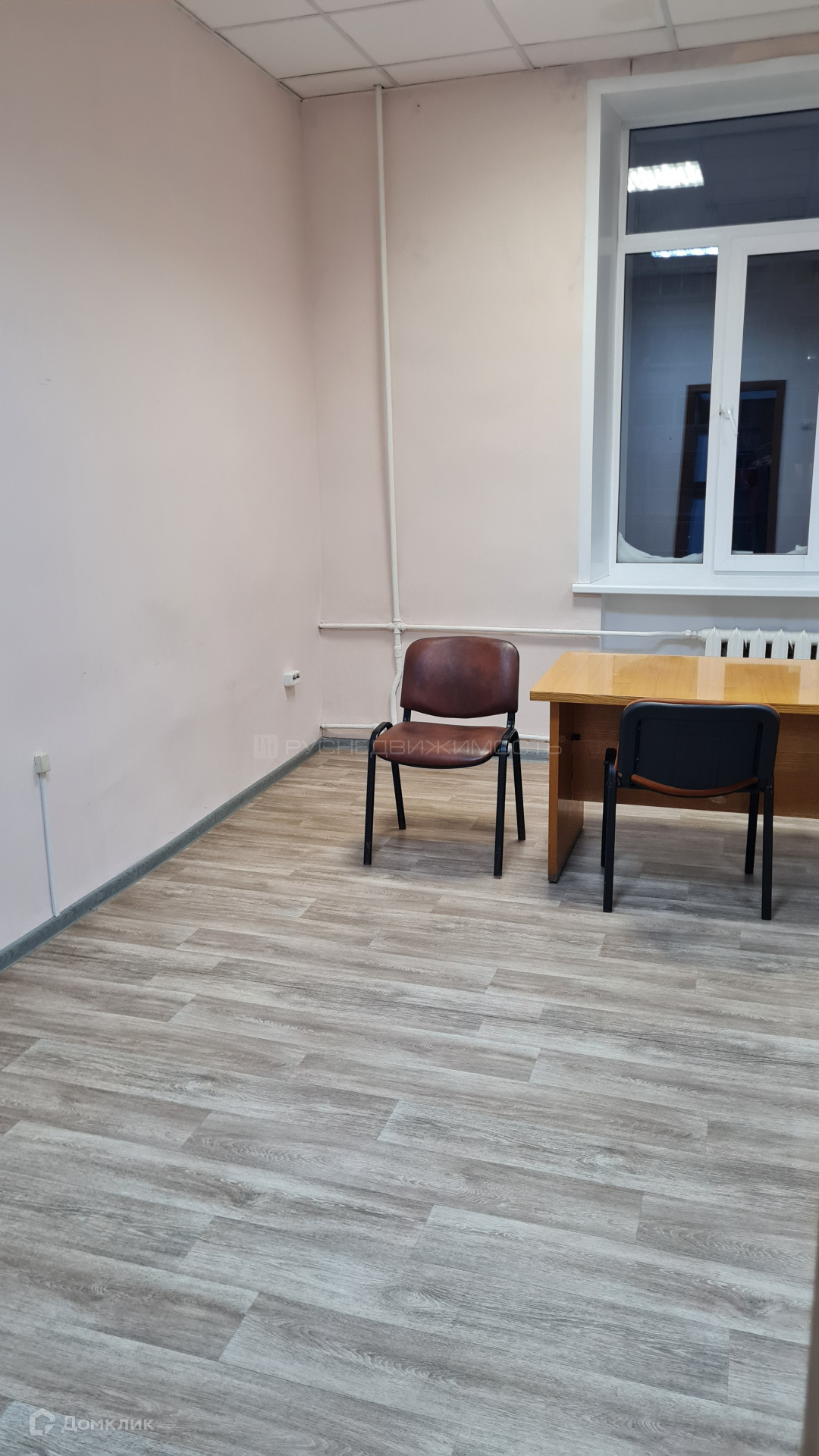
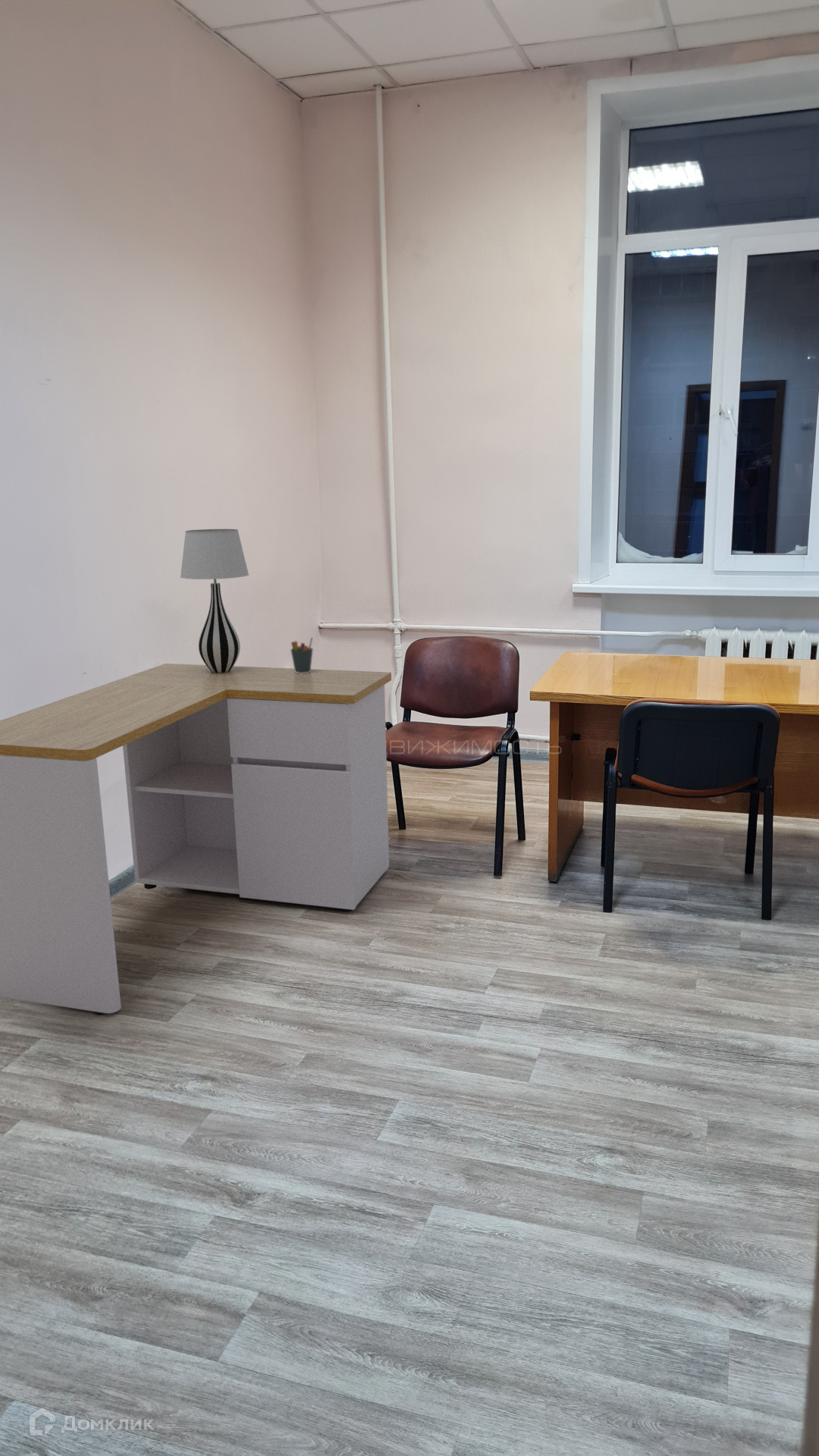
+ desk (205, 817)
+ pen holder (302, 654)
+ table lamp (216, 601)
